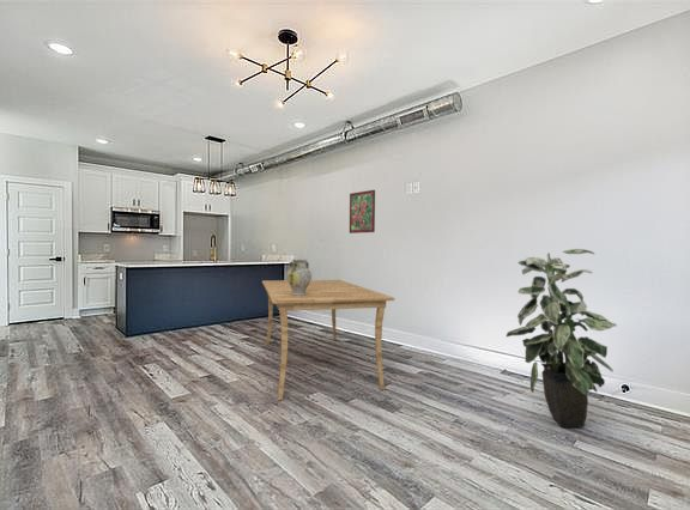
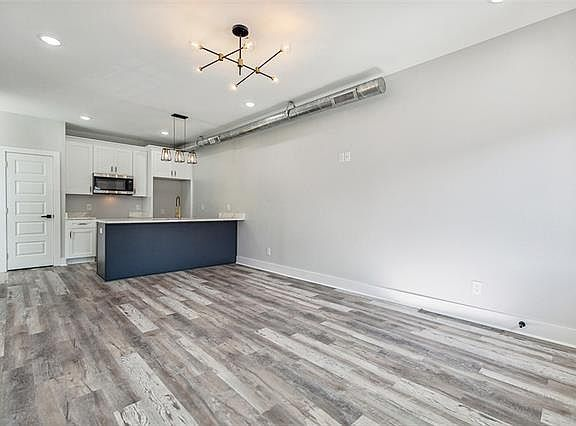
- dining table (314, 309)
- indoor plant (563, 338)
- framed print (362, 212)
- ceramic jug (298, 277)
